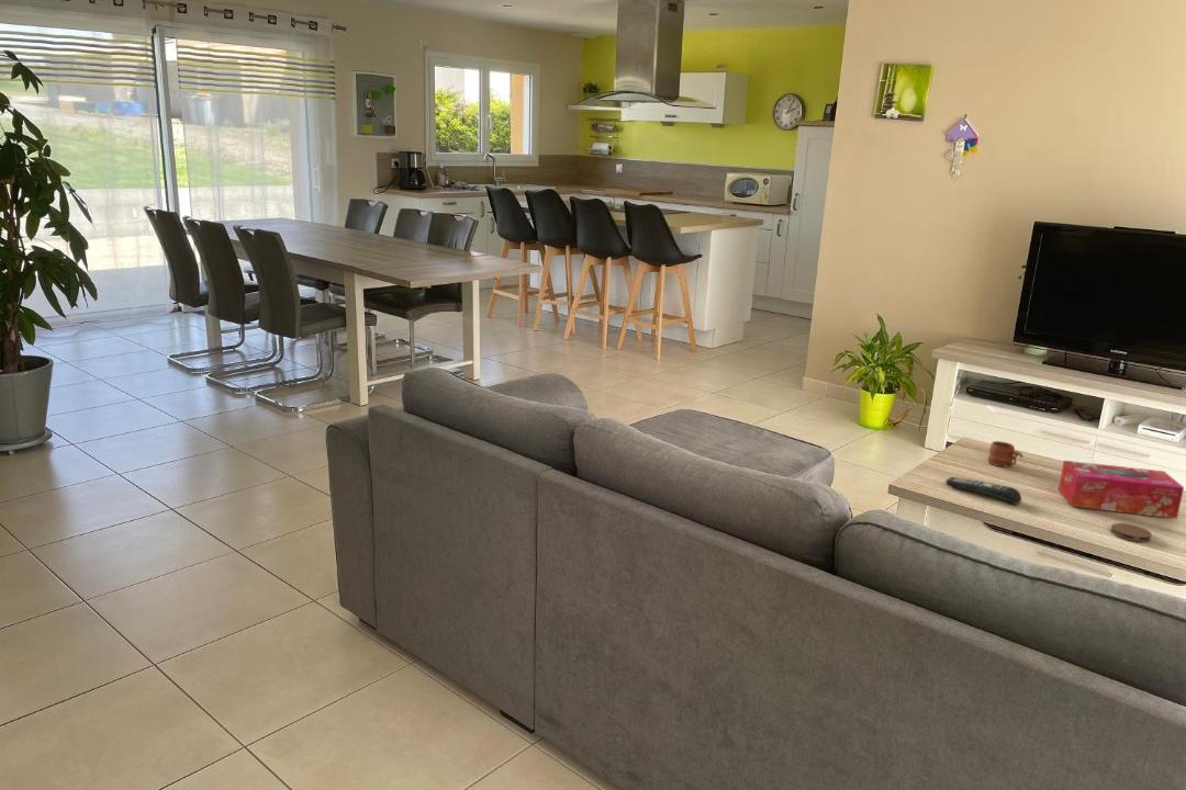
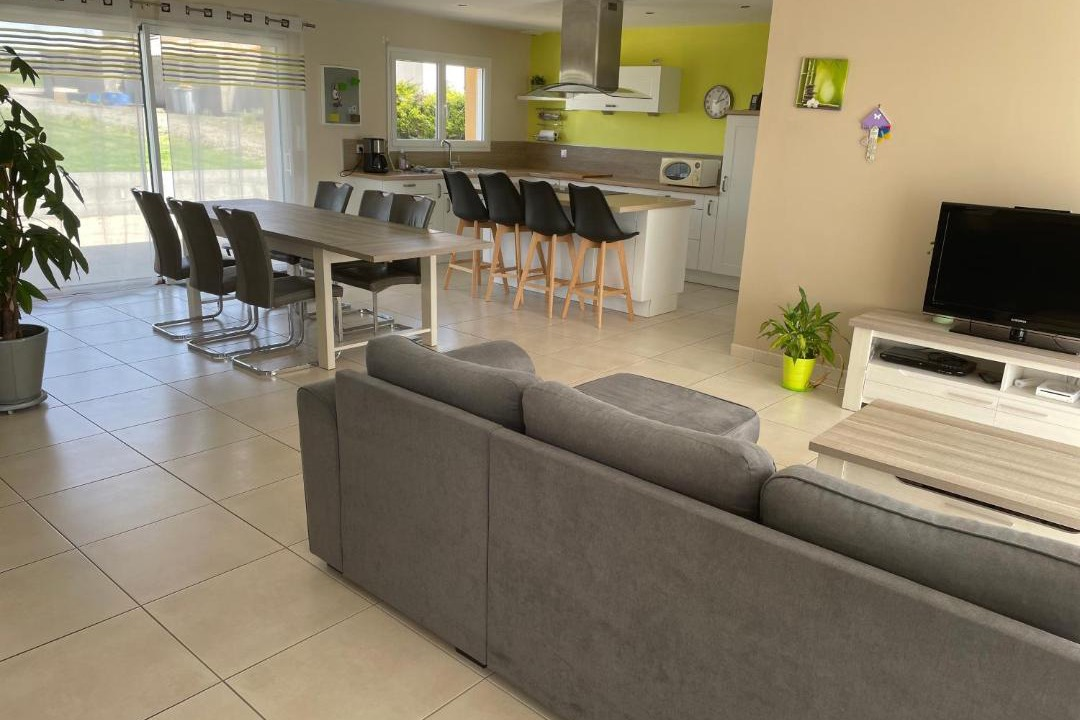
- tissue box (1118, 488)
- remote control (983, 487)
- mug (1006, 455)
- coaster (1131, 532)
